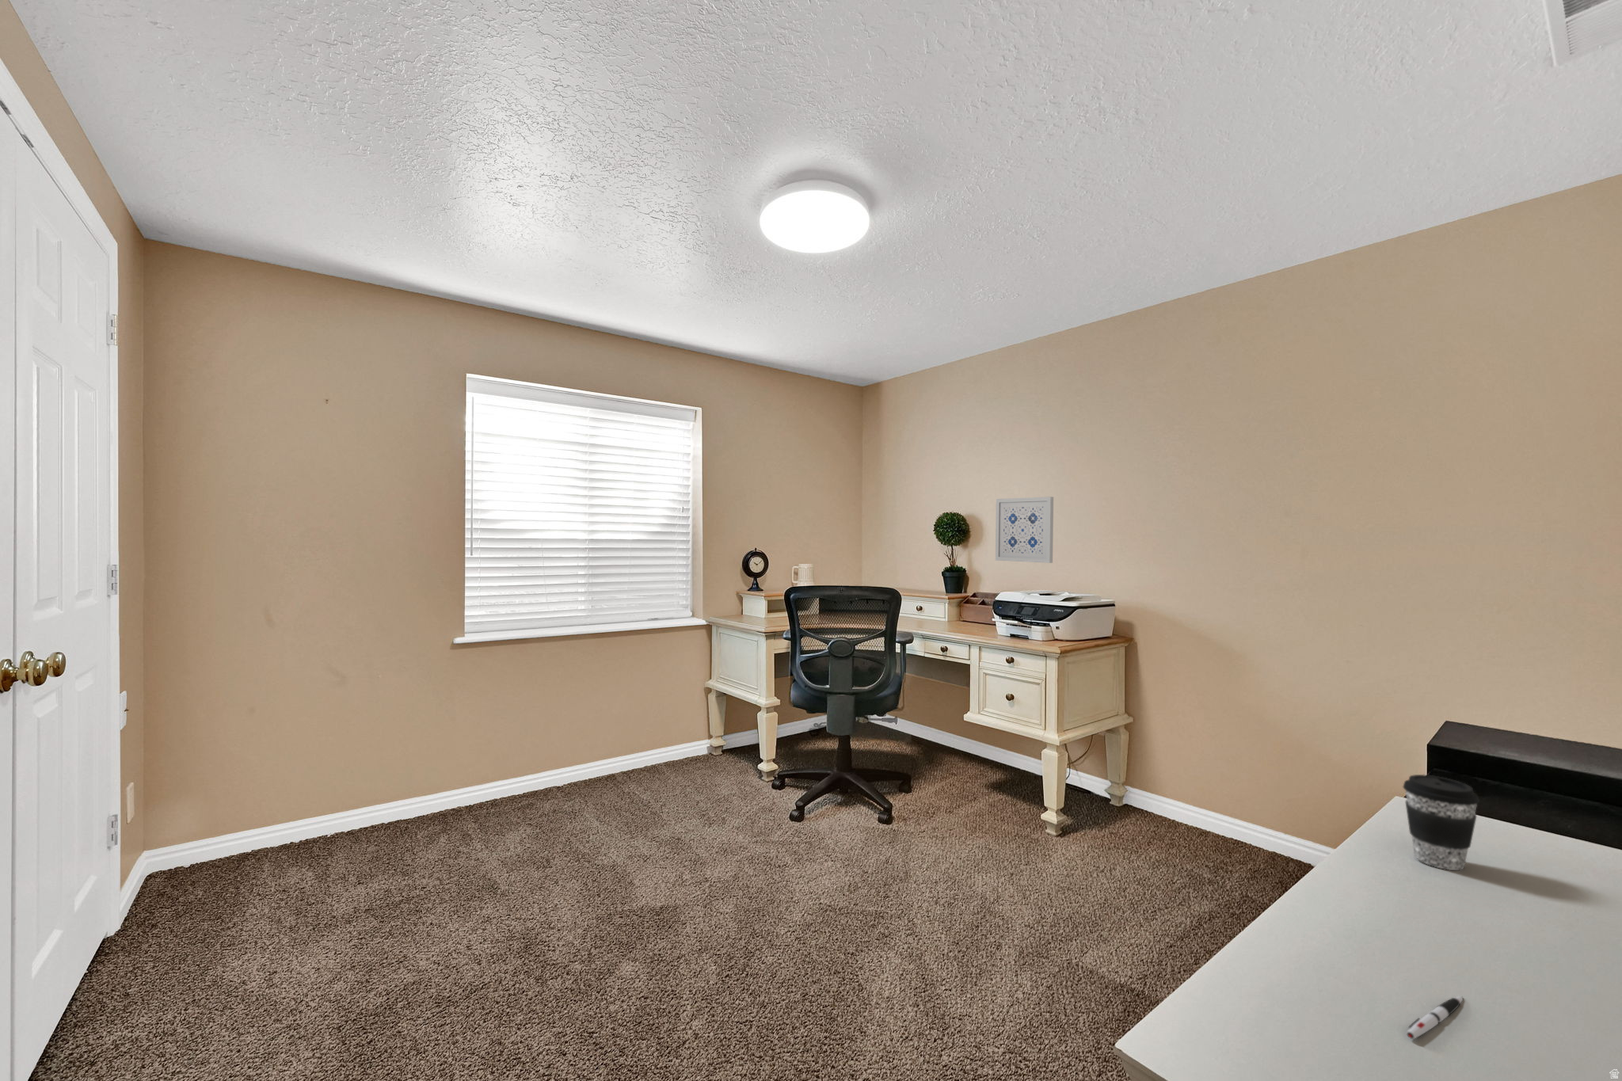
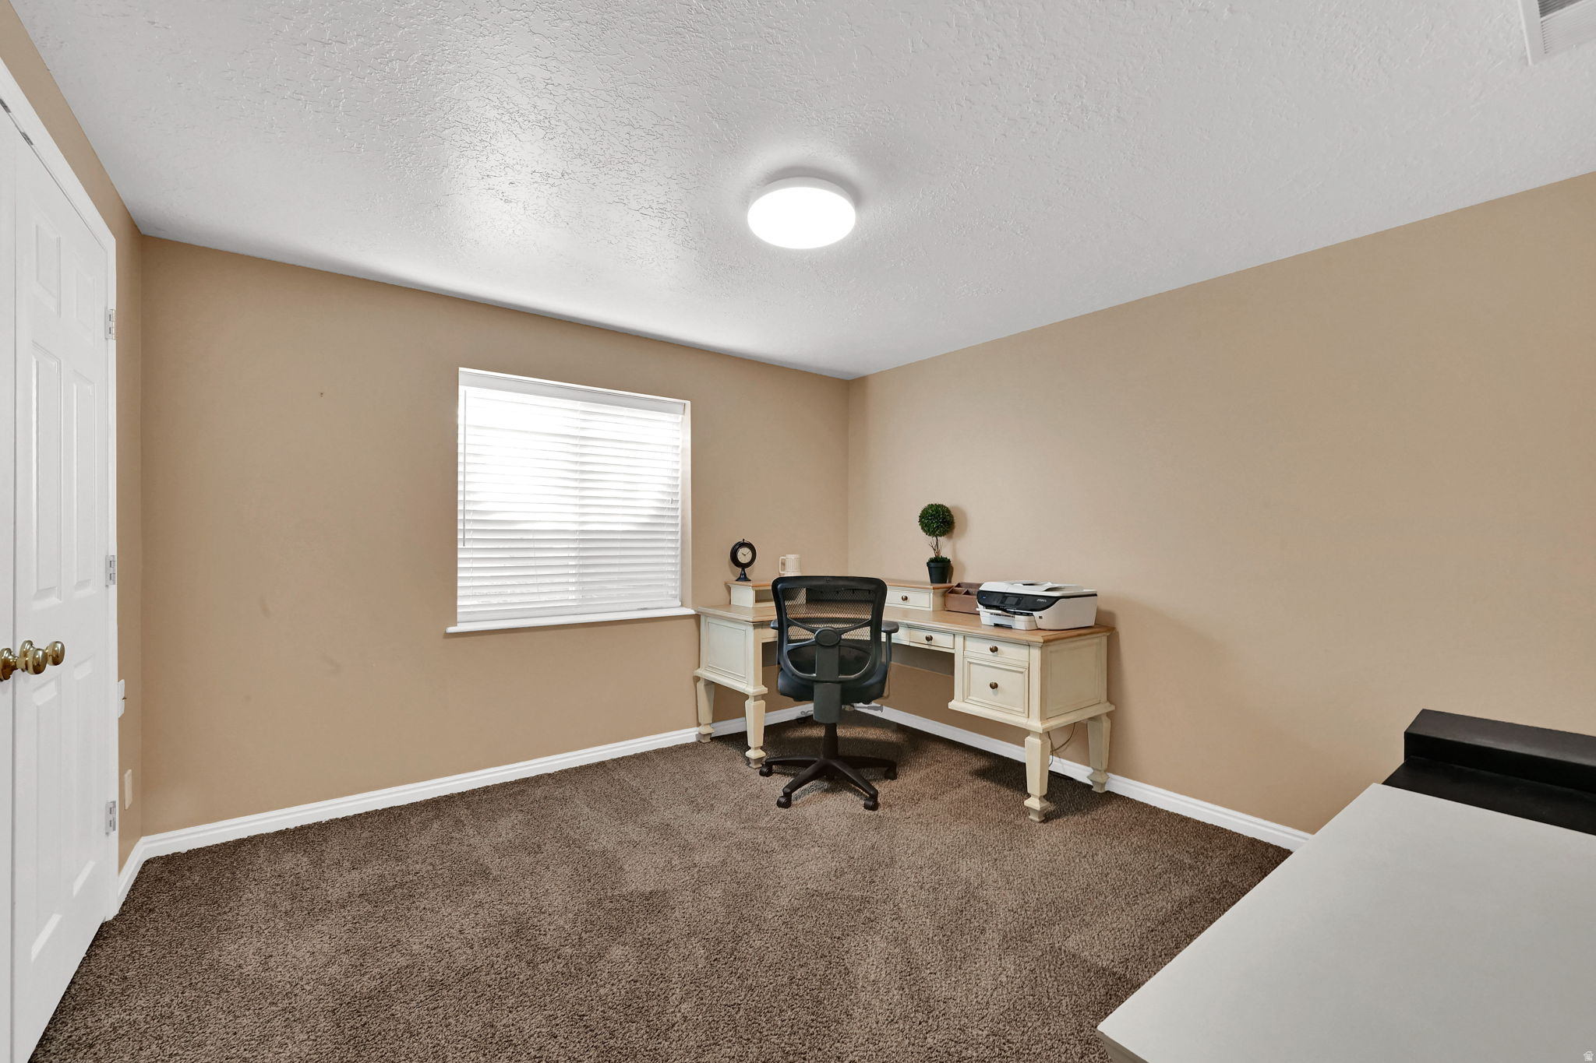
- wall art (1024, 528)
- coffee cup (1439, 822)
- pen (1436, 1015)
